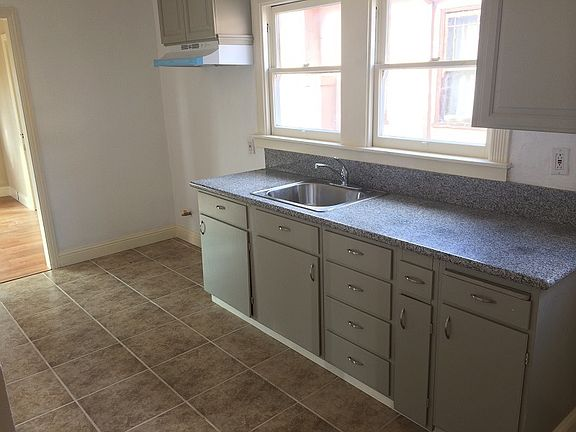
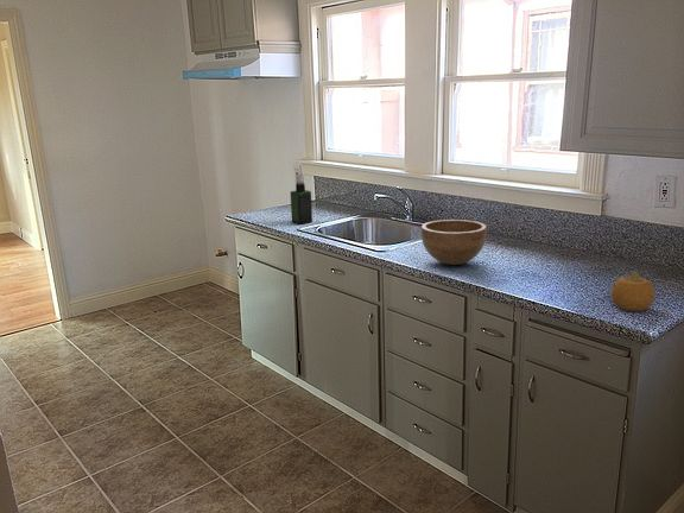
+ spray bottle (300, 198)
+ bowl (452, 245)
+ fruit (633, 289)
